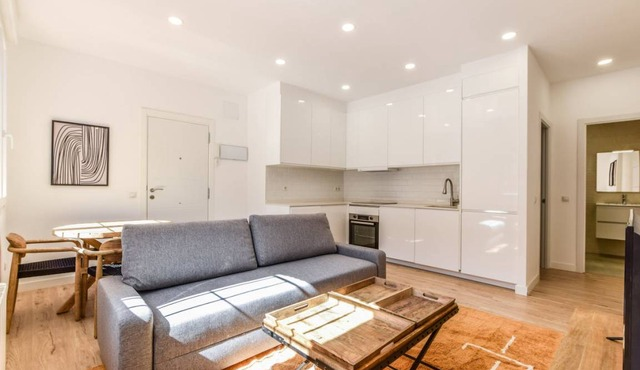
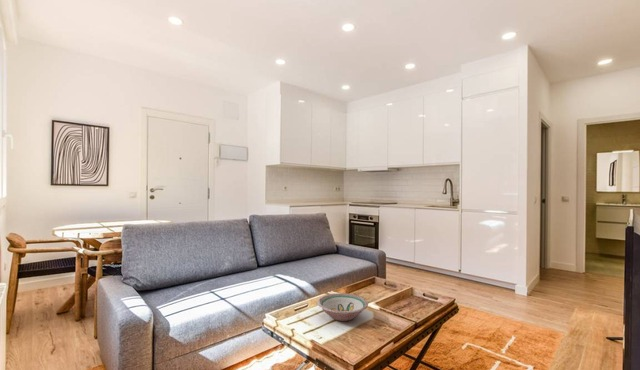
+ bowl (342, 309)
